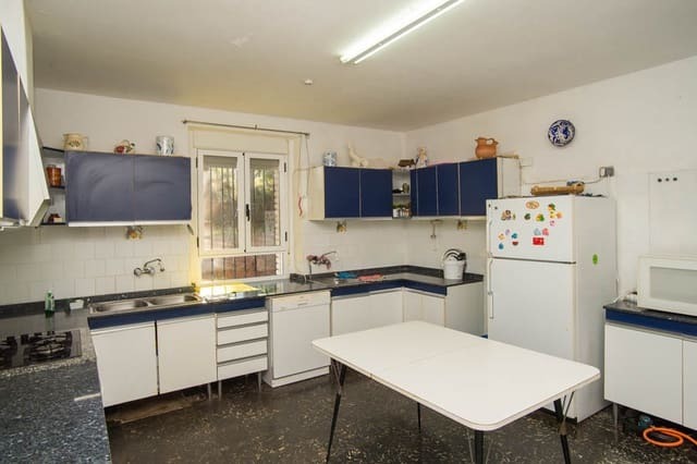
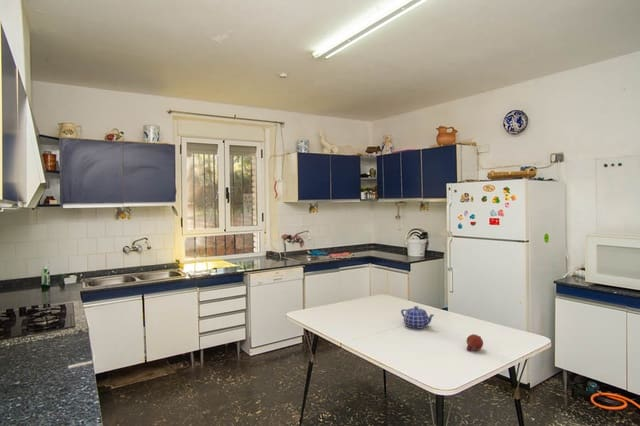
+ fruit (474, 342)
+ teapot (417, 316)
